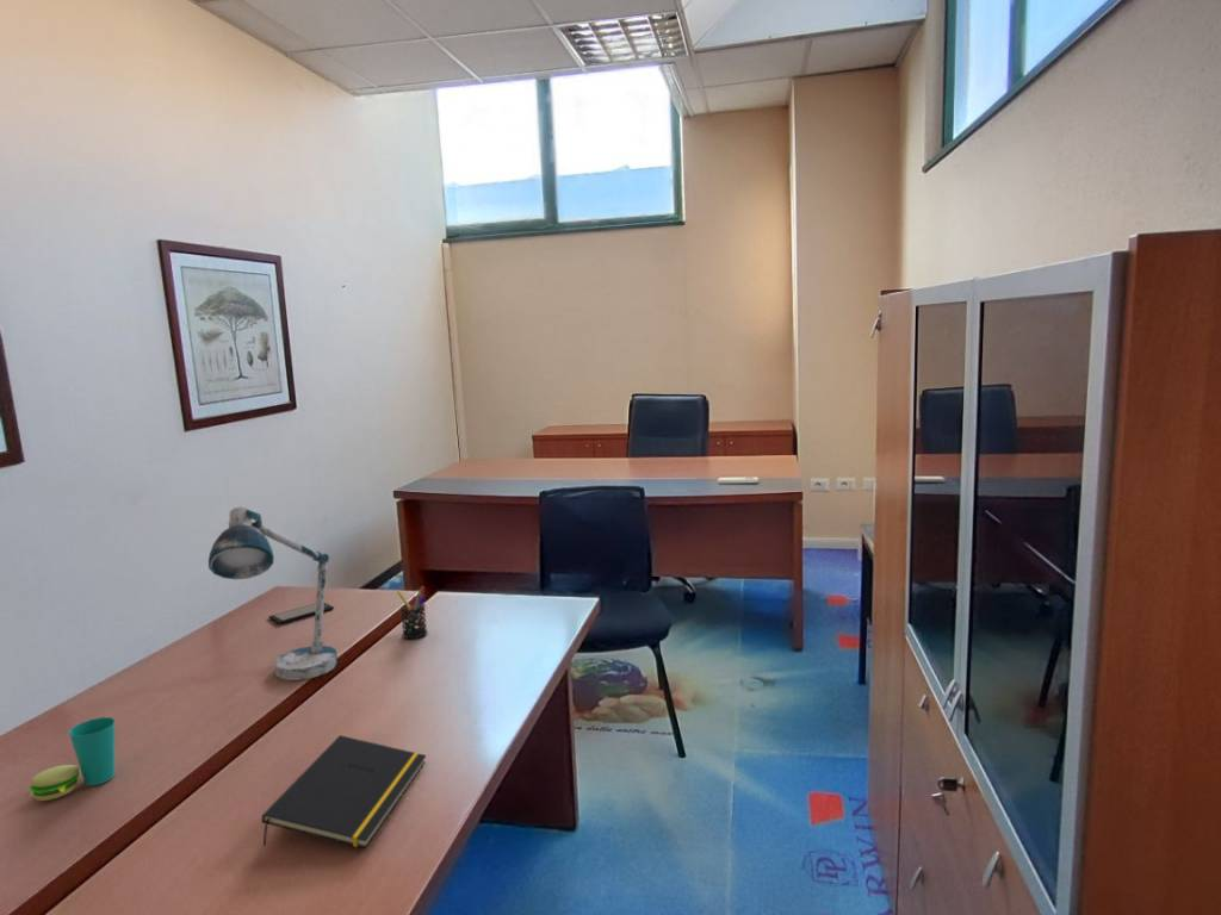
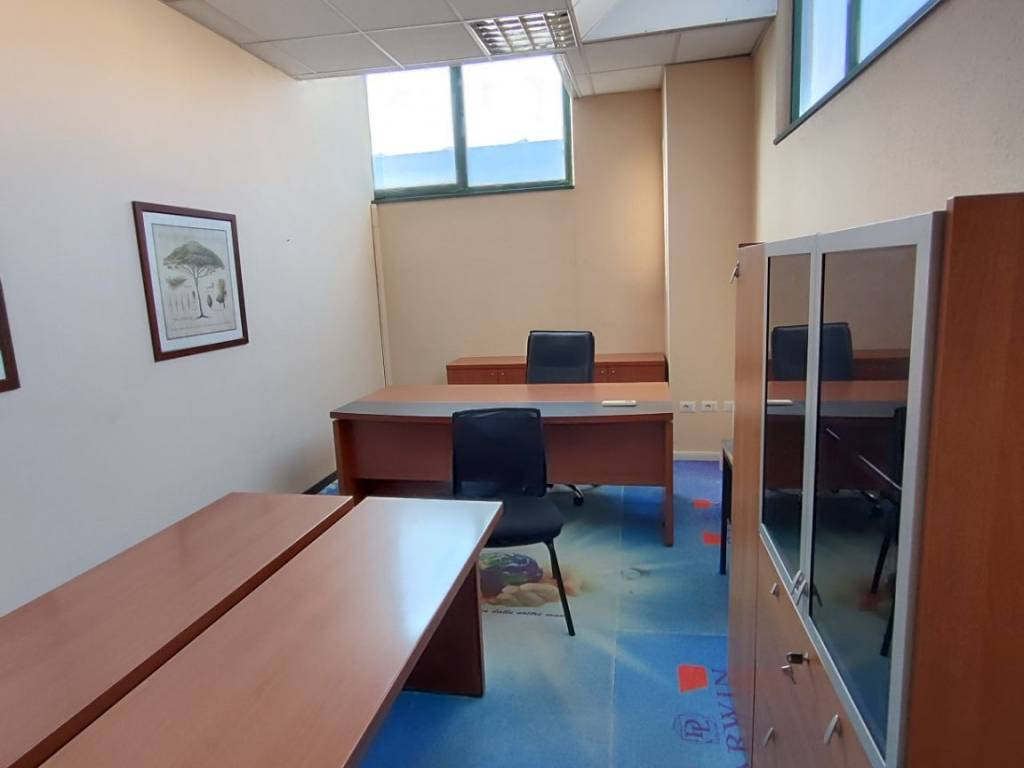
- pen holder (415, 609)
- notepad (351, 785)
- smartphone (302, 611)
- desk lamp (267, 569)
- cup (76, 757)
